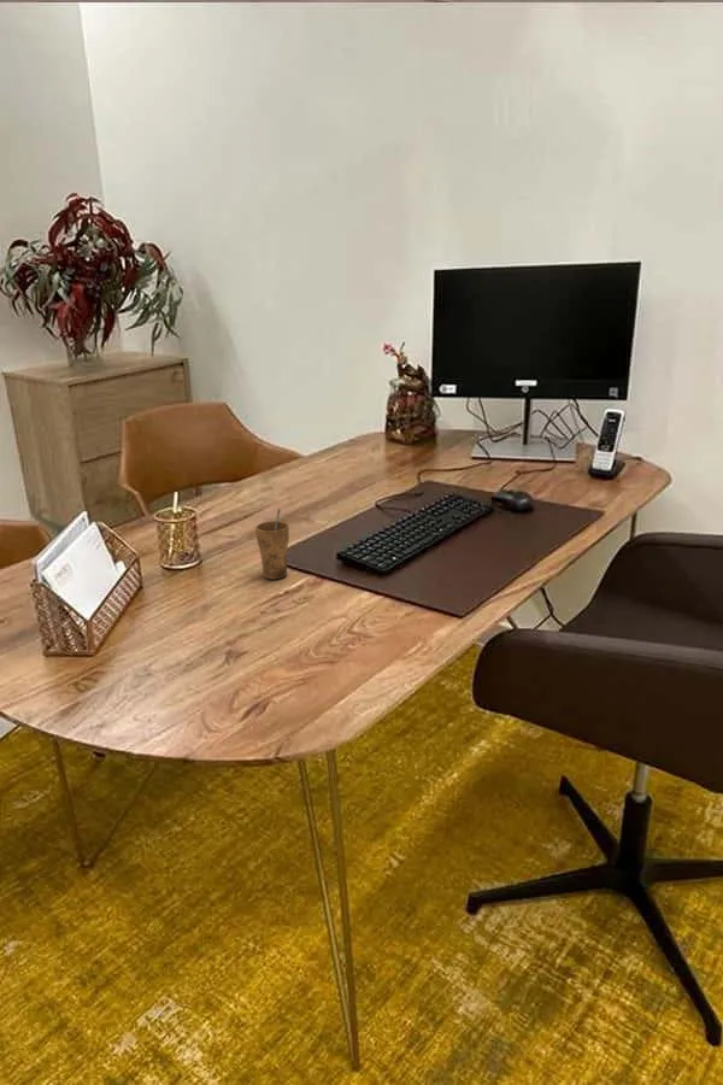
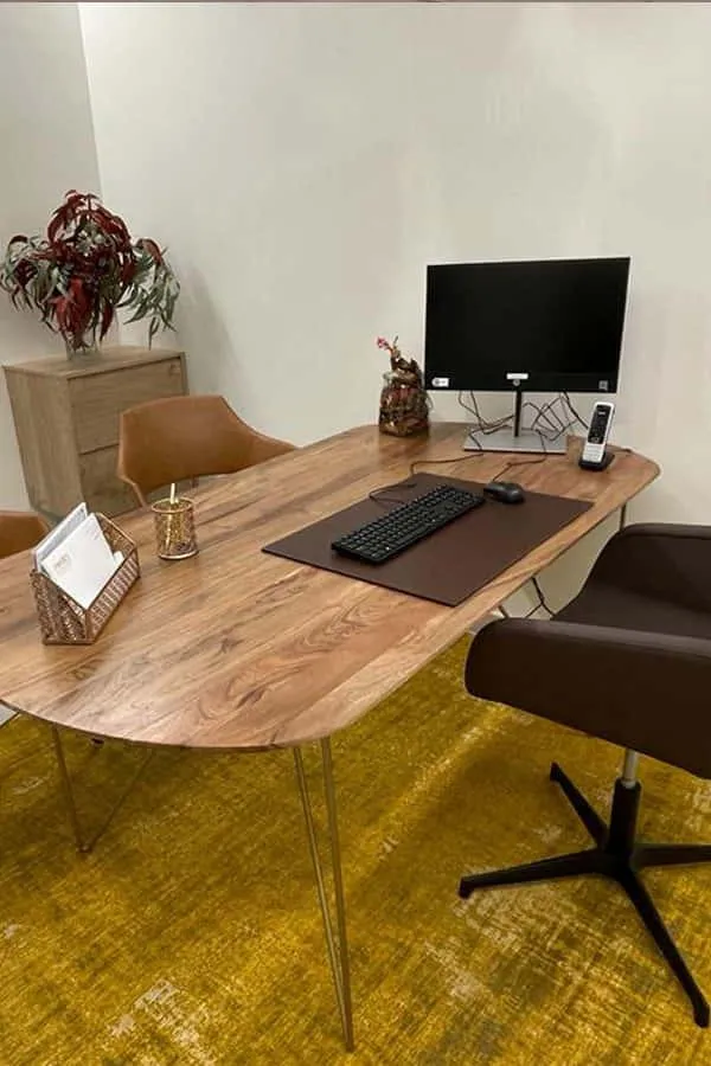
- cup (272, 544)
